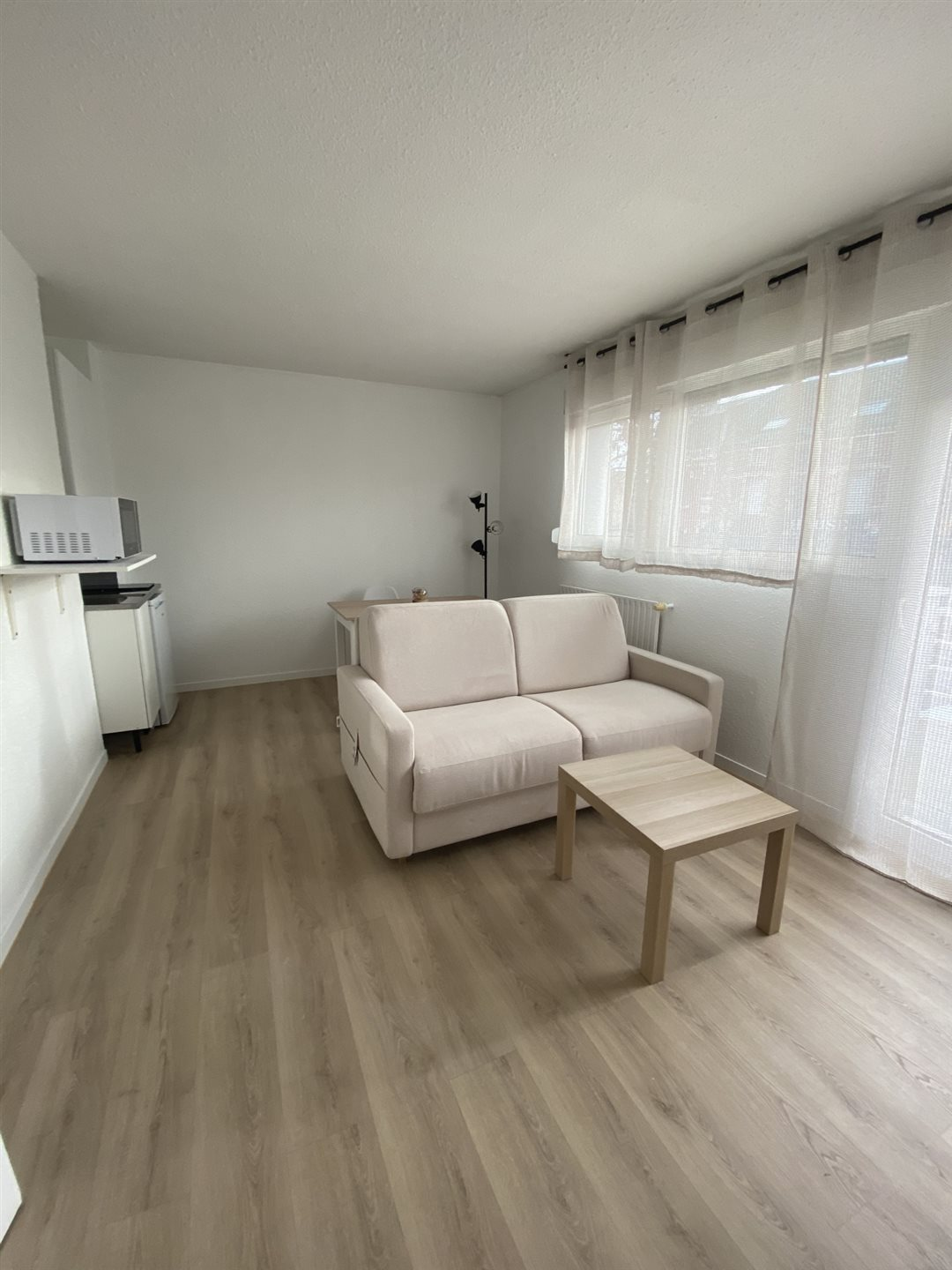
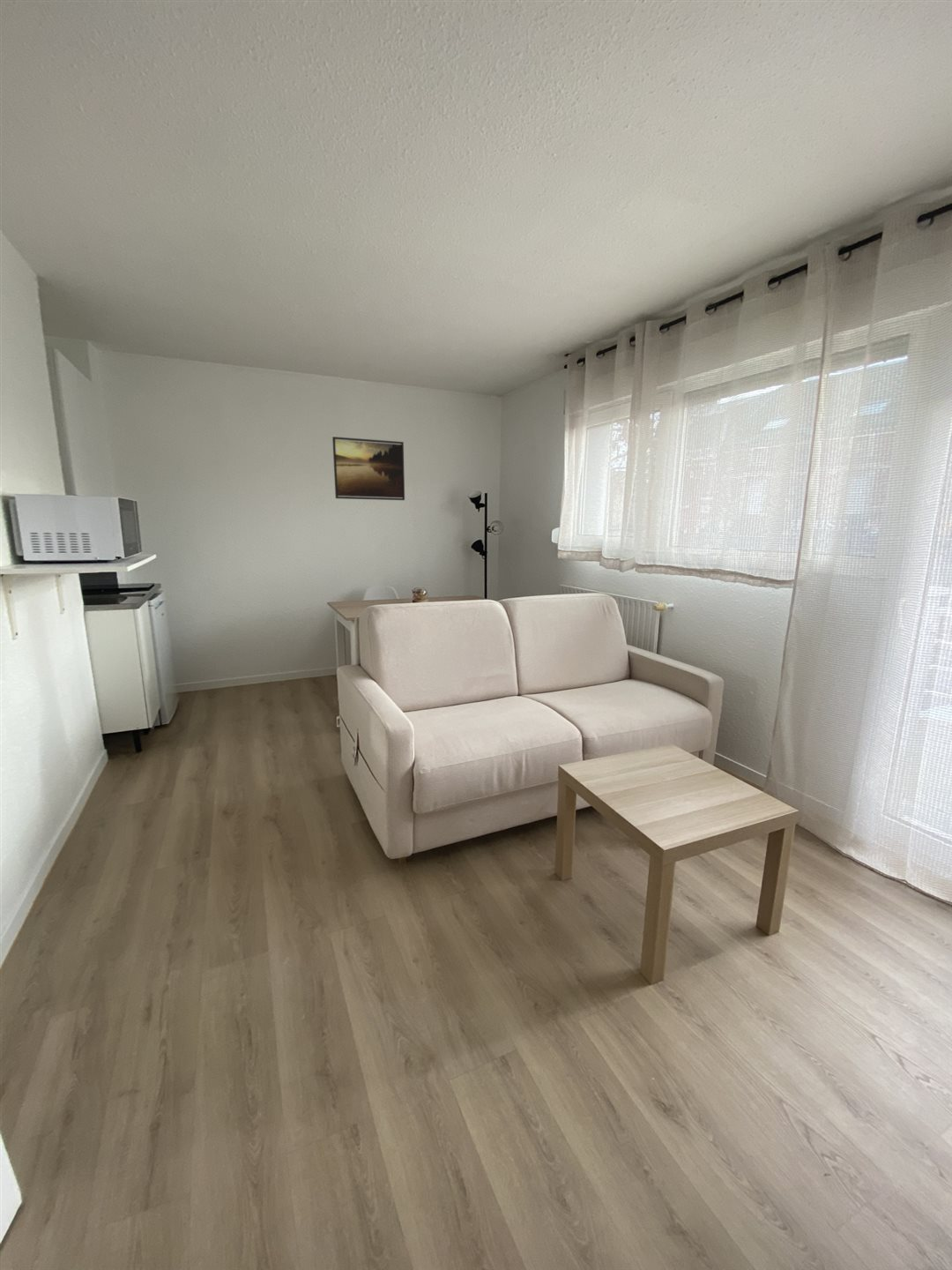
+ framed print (369, 469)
